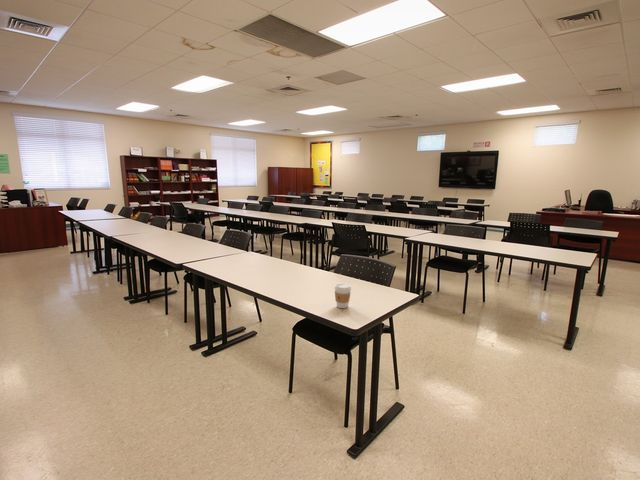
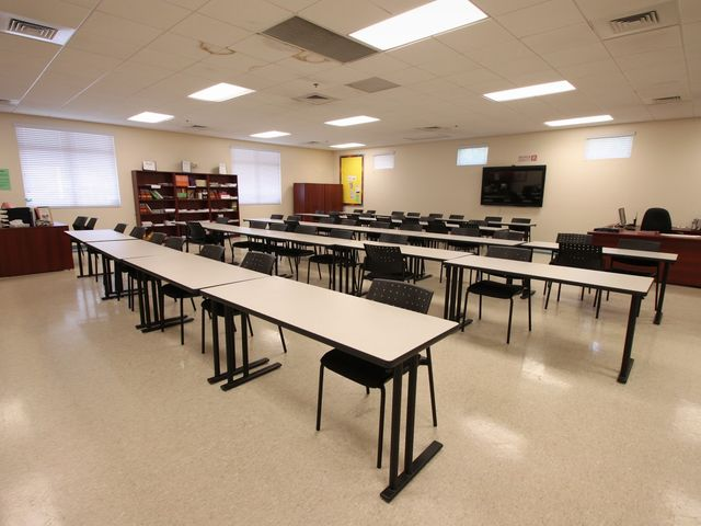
- coffee cup (342, 295)
